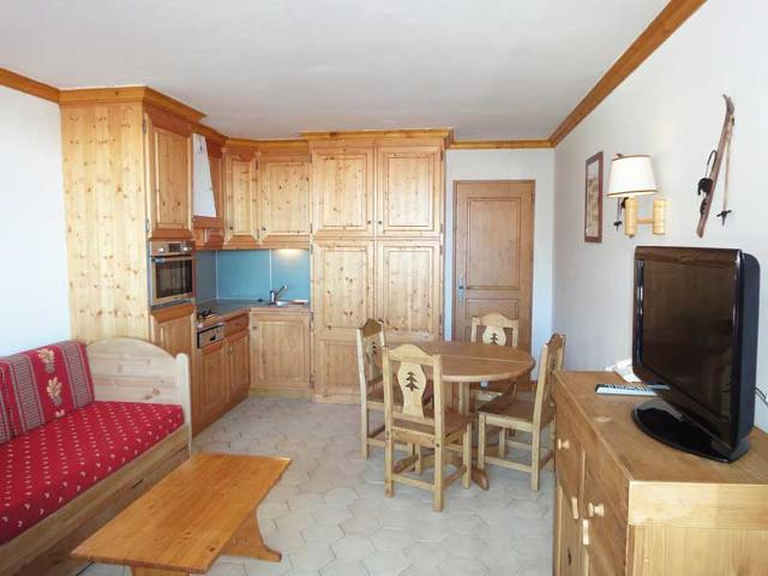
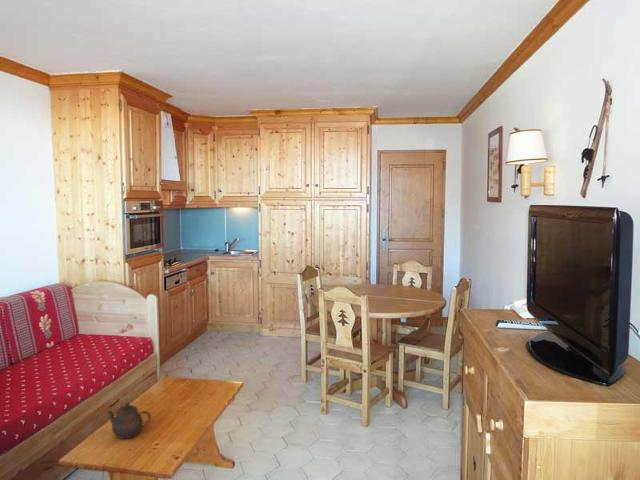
+ teapot (129, 418)
